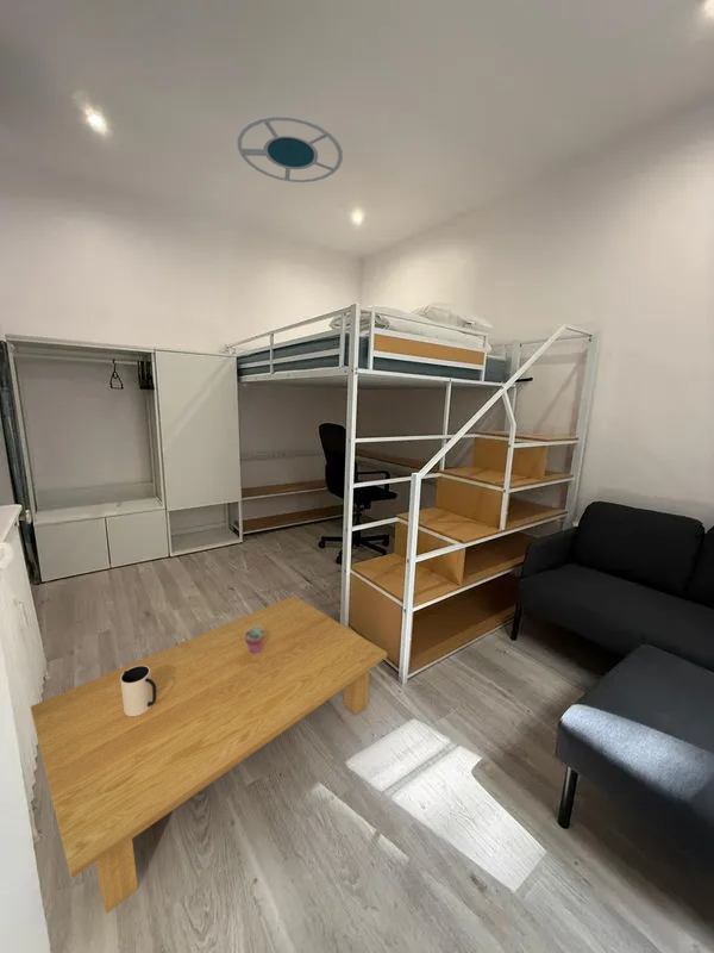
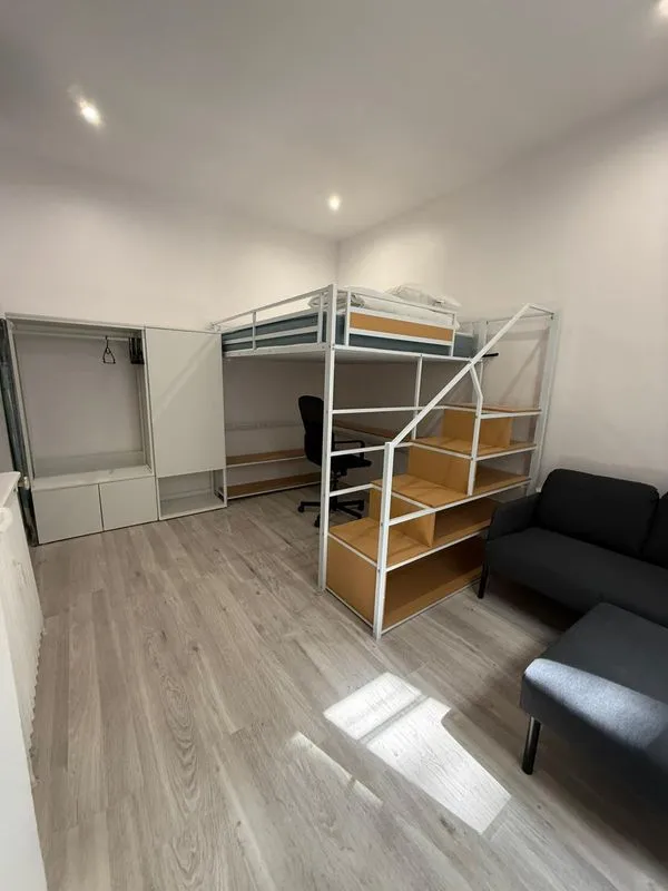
- ceiling lamp (290, 148)
- potted succulent (255, 639)
- coffee table (230, 705)
- pitcher (139, 691)
